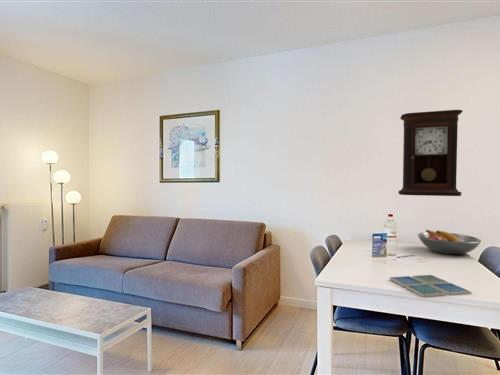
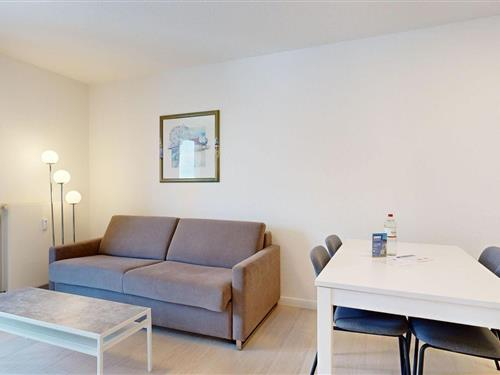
- drink coaster (427, 285)
- pendulum clock (429, 154)
- fruit bowl (447, 242)
